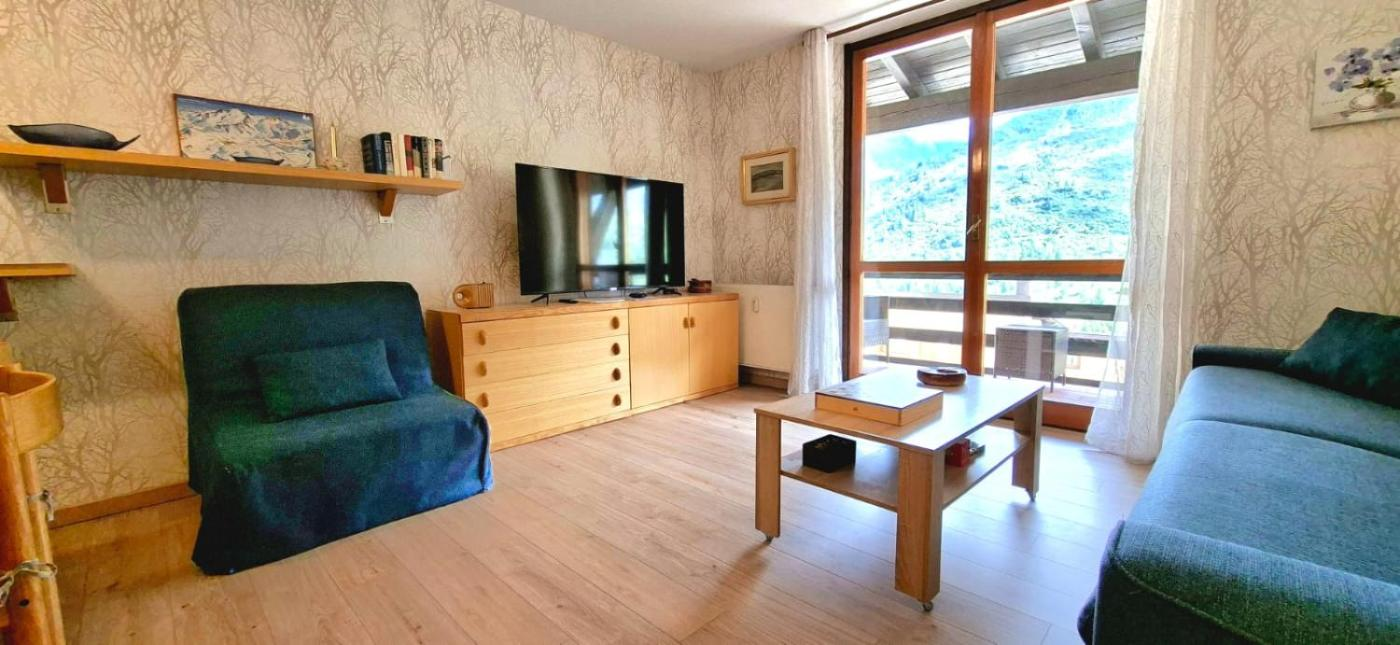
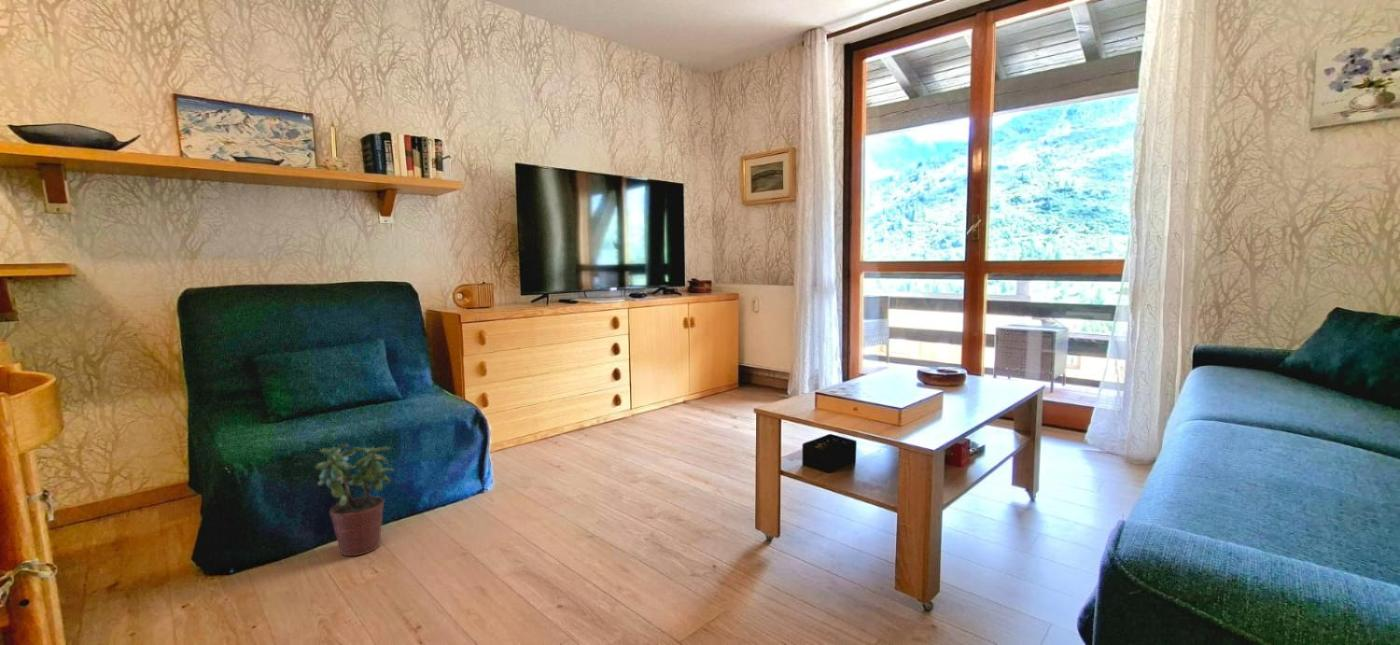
+ potted plant (350, 494)
